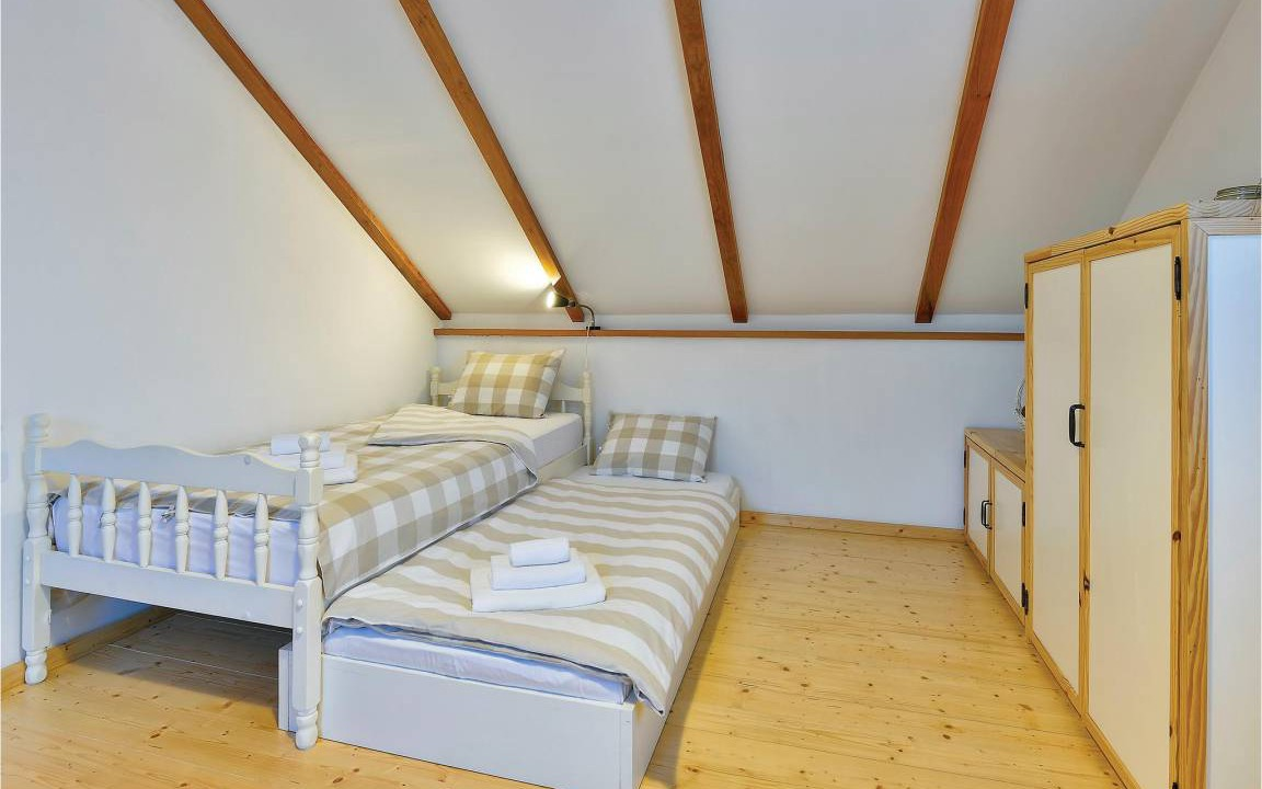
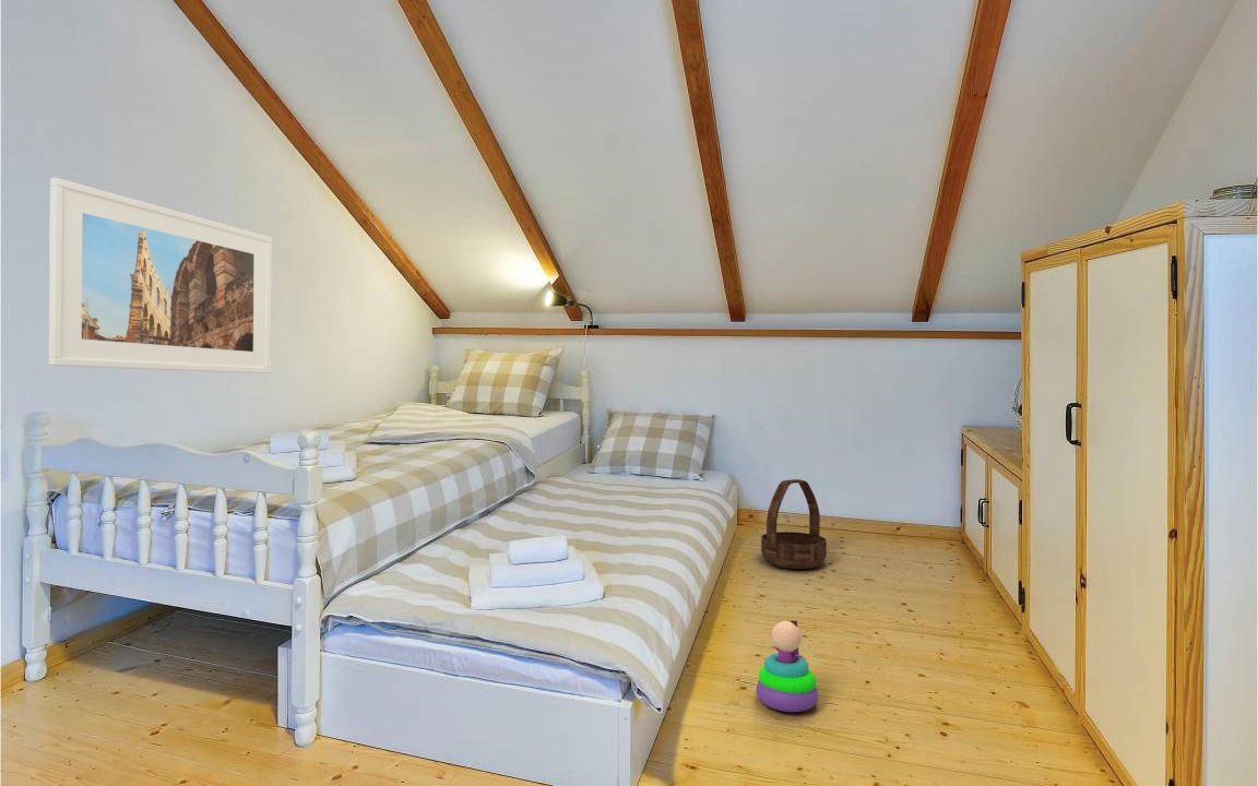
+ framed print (177, 290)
+ stacking toy (786, 660)
+ basket (793, 532)
